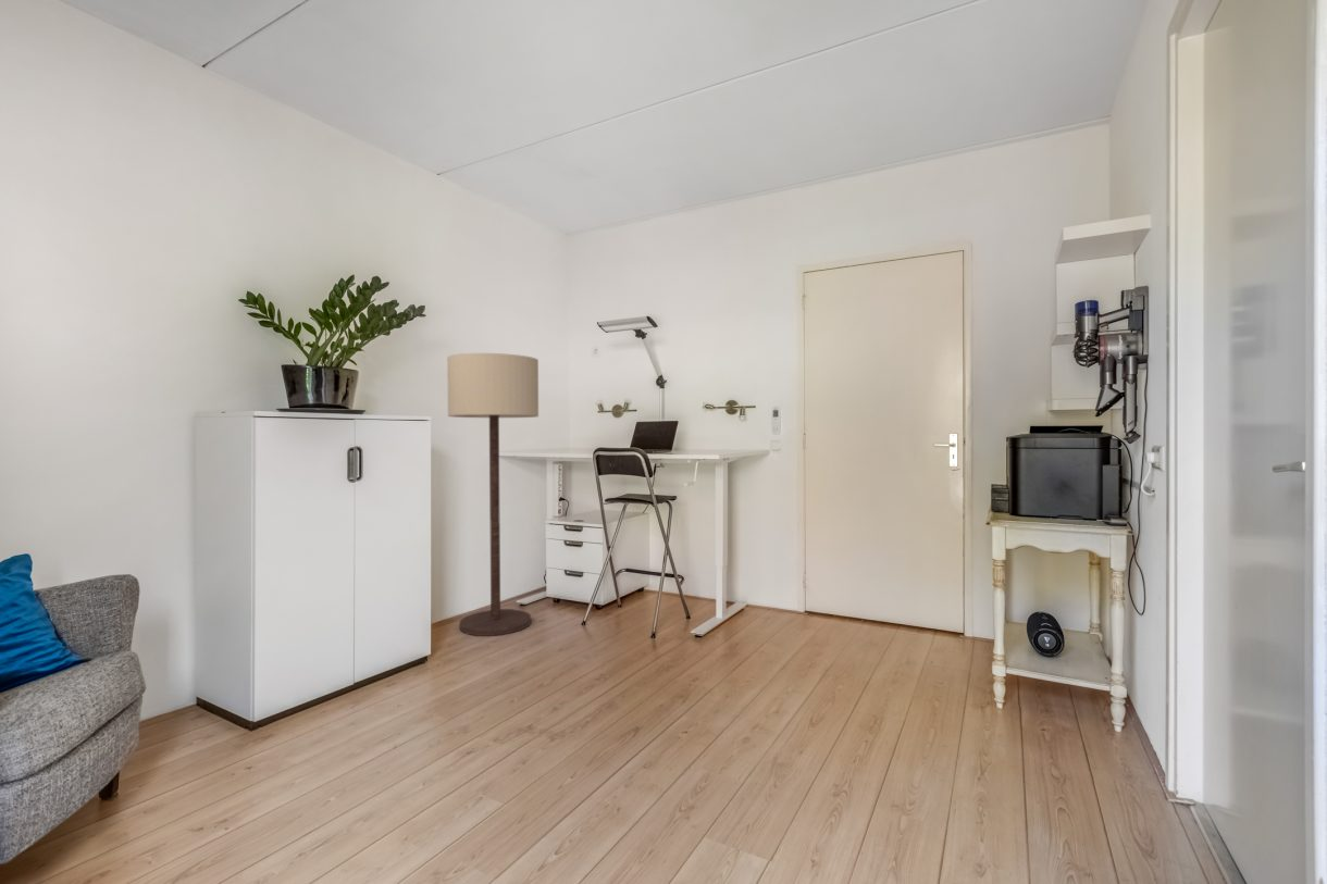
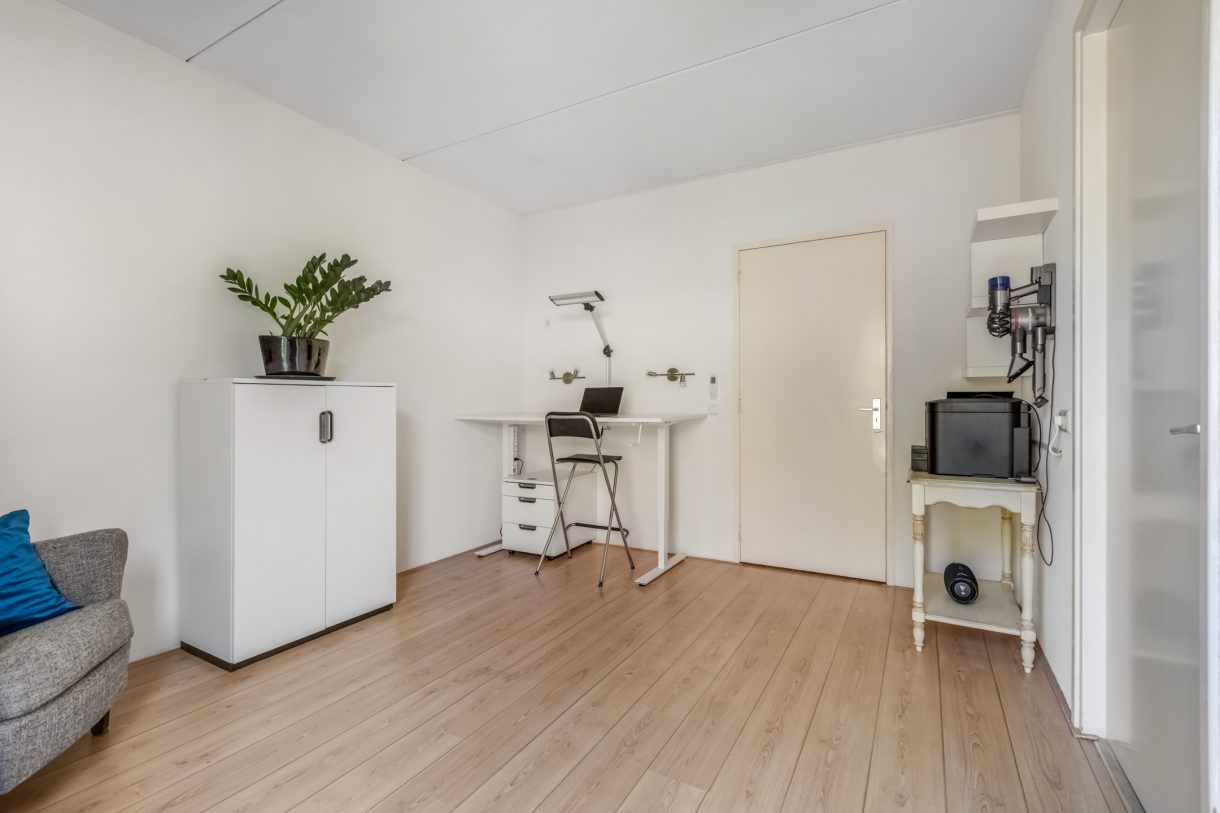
- floor lamp (494, 491)
